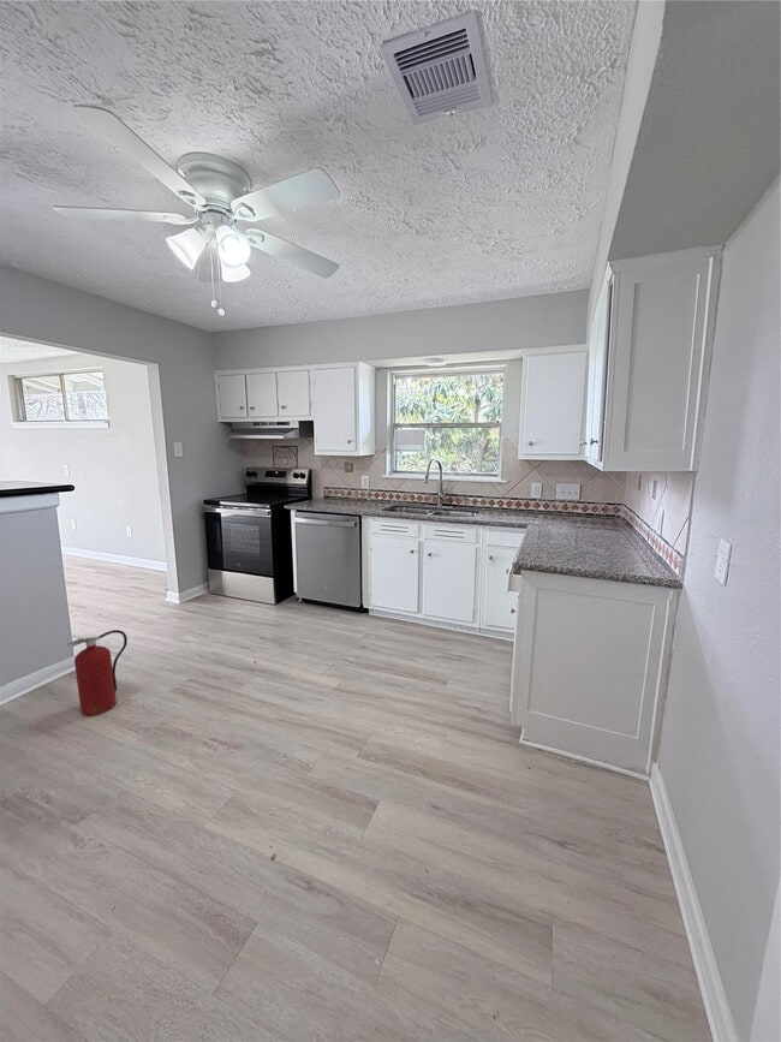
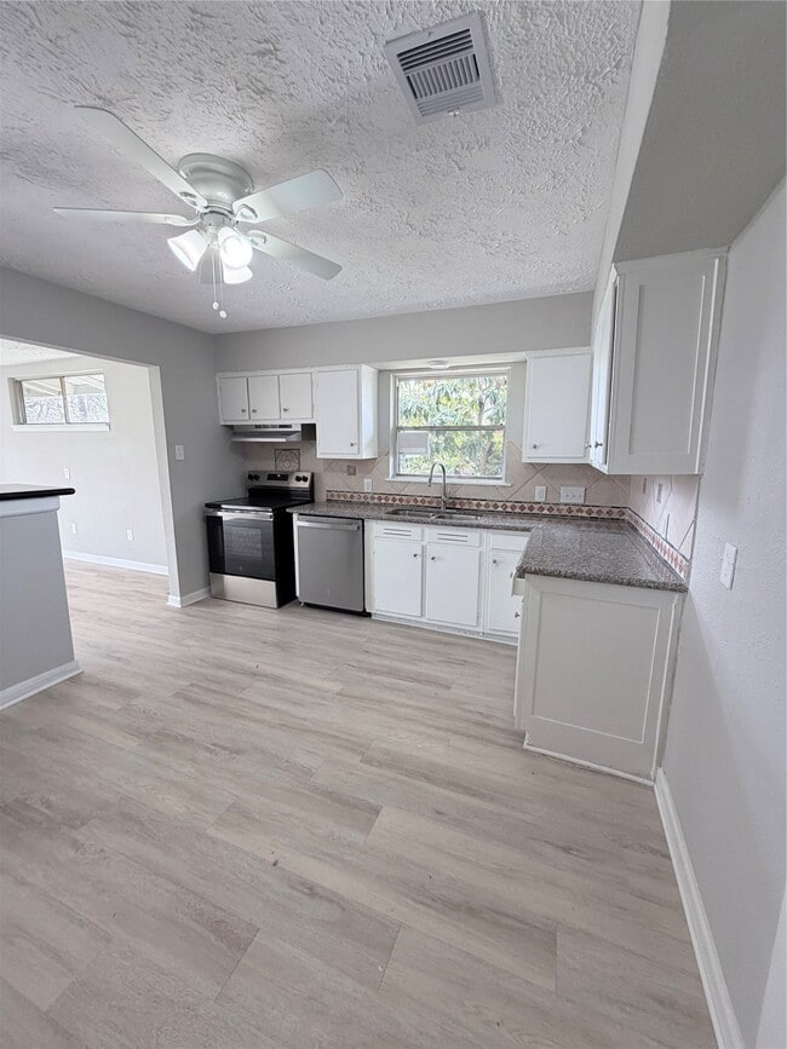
- fire extinguisher (101, 666)
